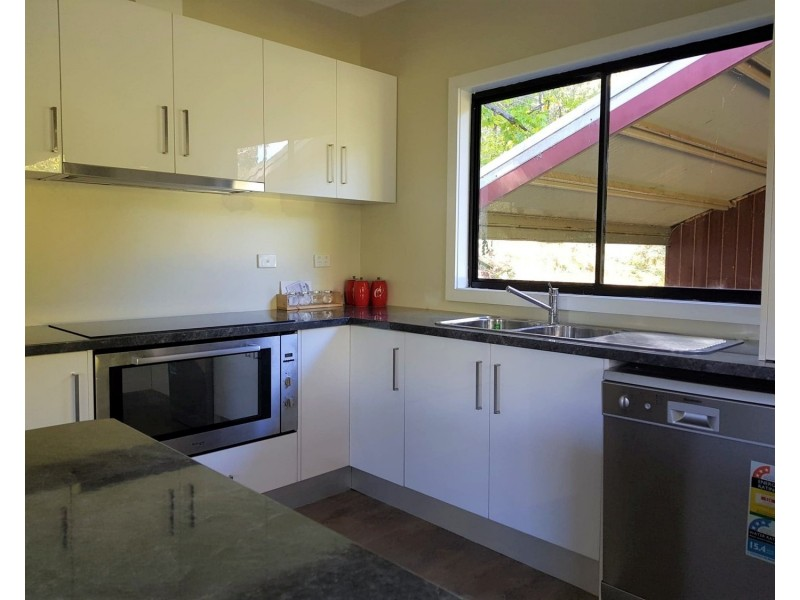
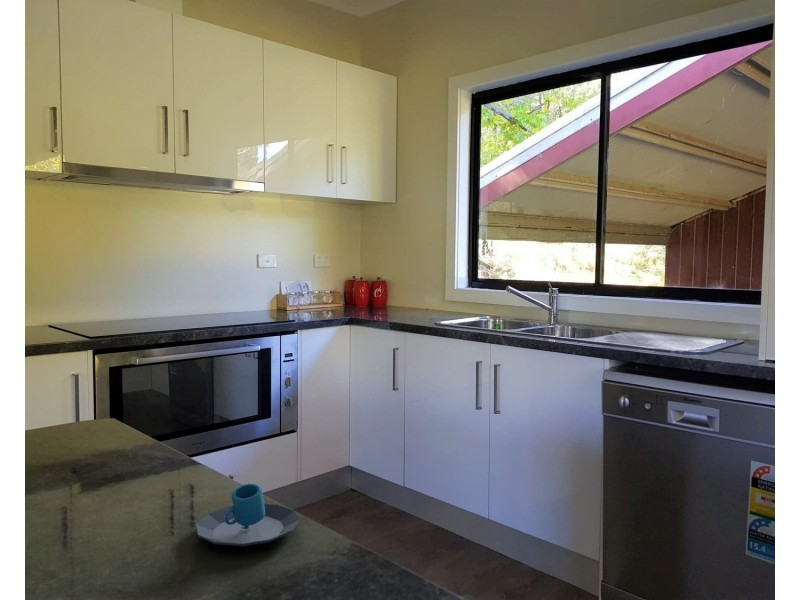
+ mug (248, 508)
